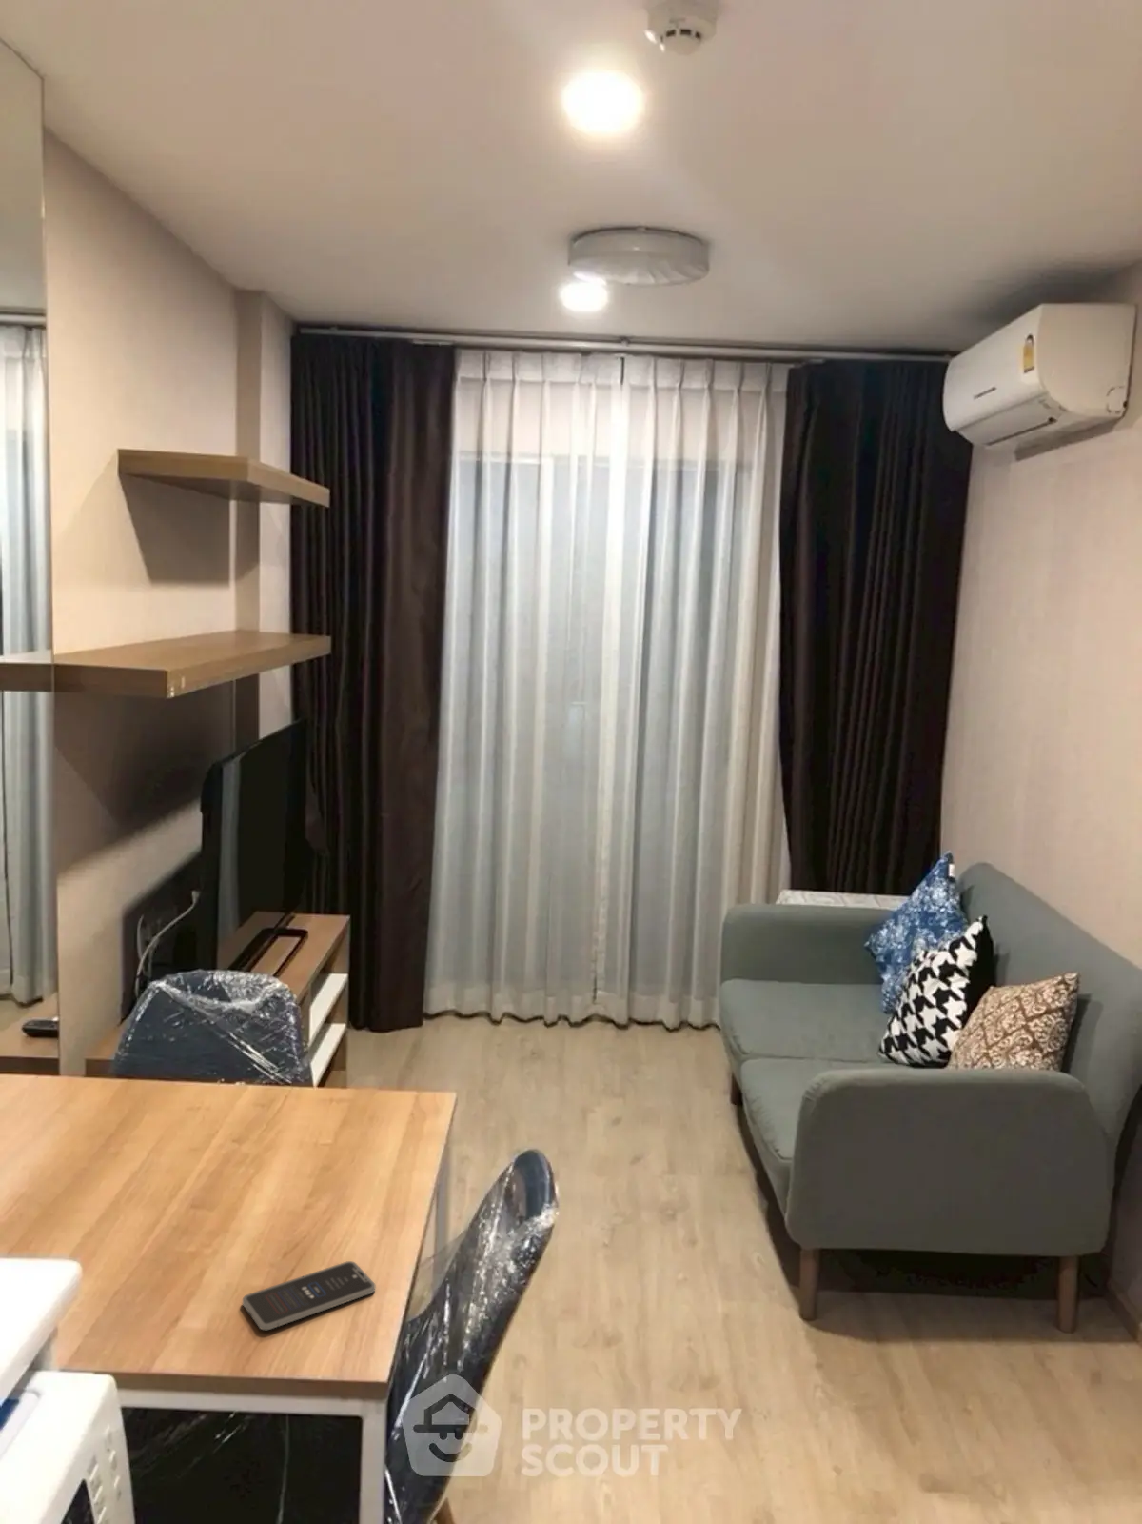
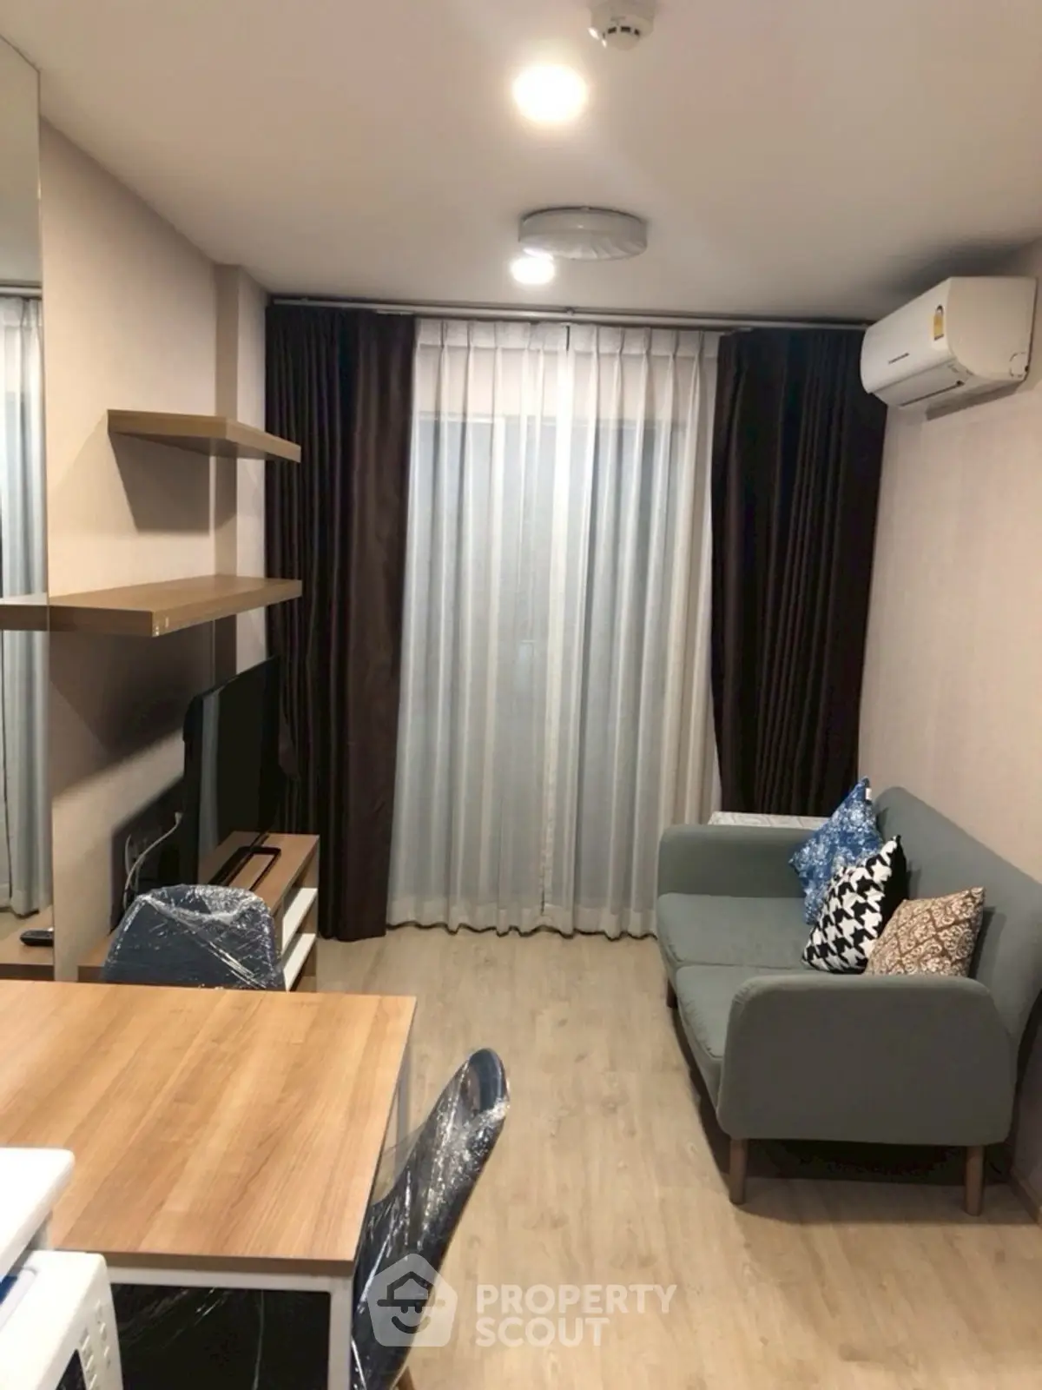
- smartphone (309, 1294)
